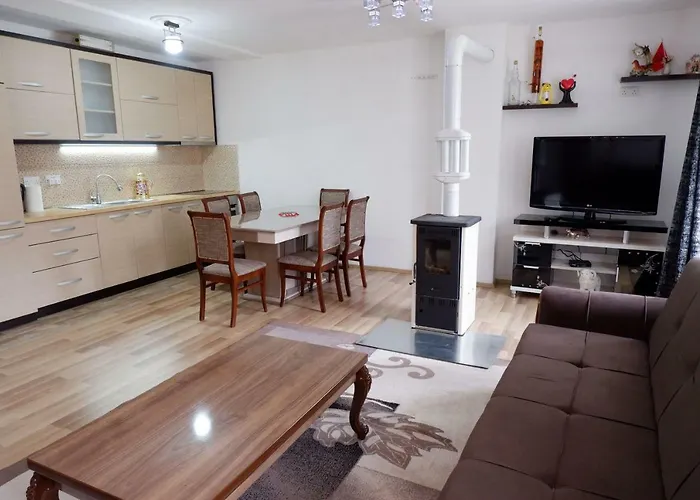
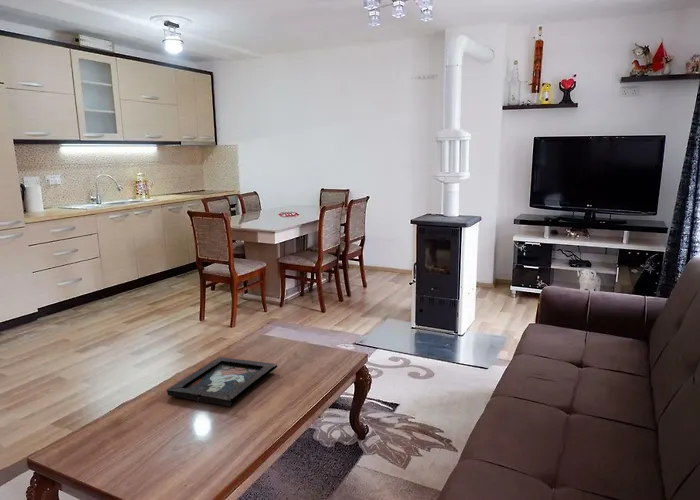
+ decorative tray (225, 379)
